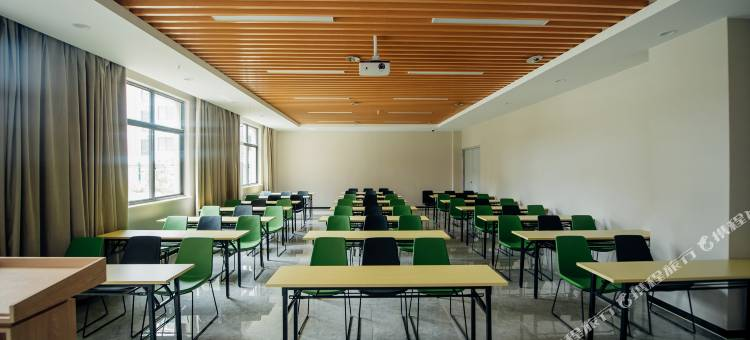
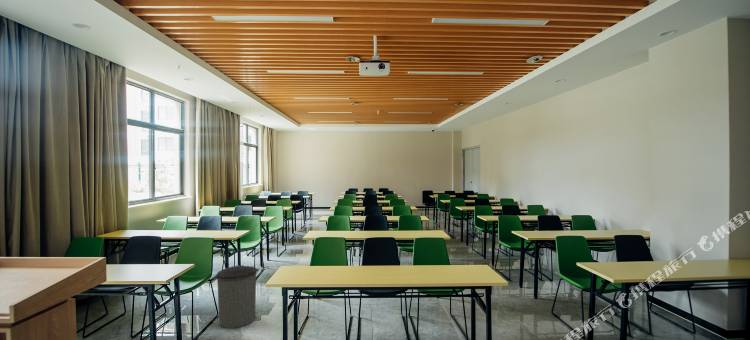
+ trash can (237, 293)
